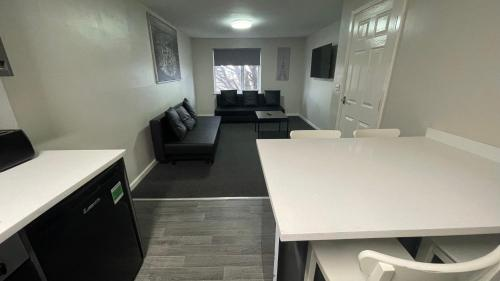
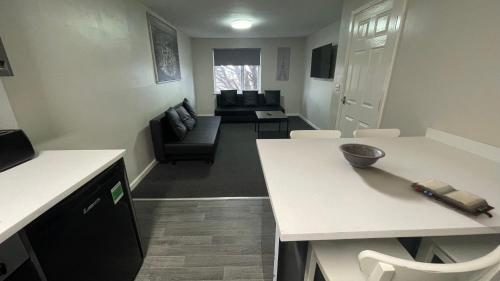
+ hardback book (447, 194)
+ decorative bowl (359, 157)
